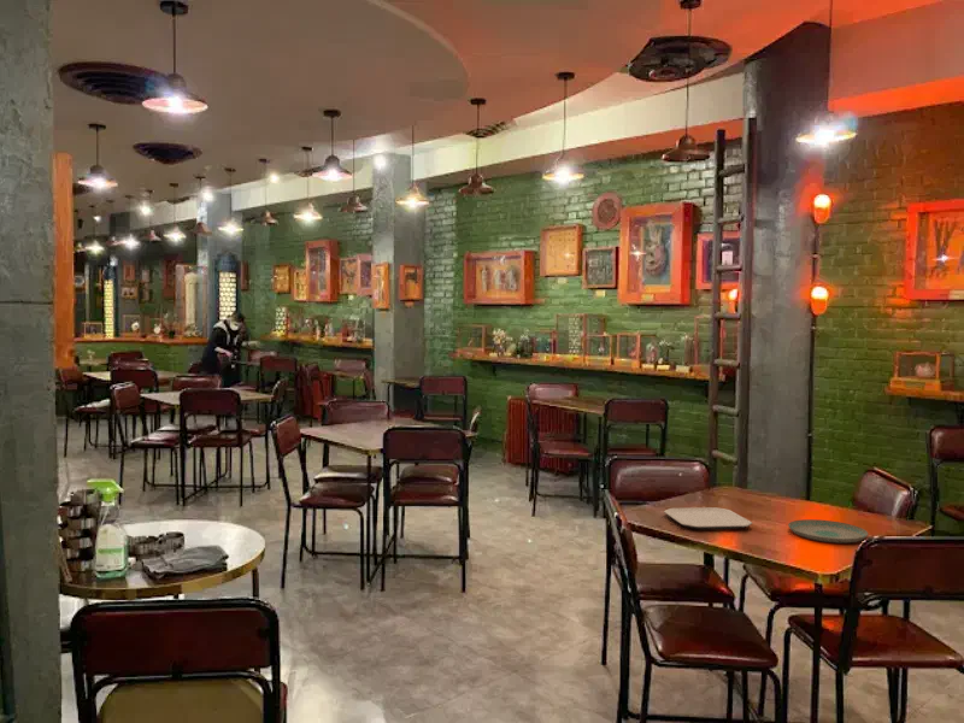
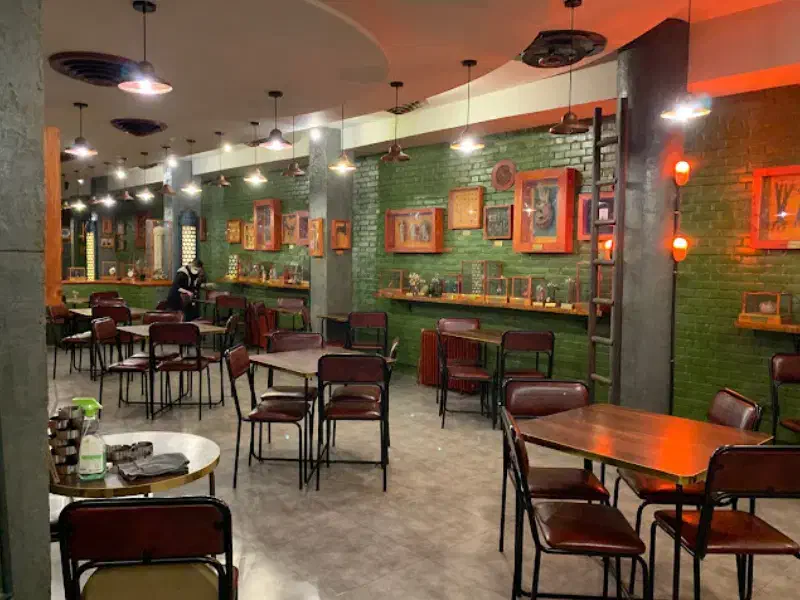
- plate (827, 531)
- plate (706, 518)
